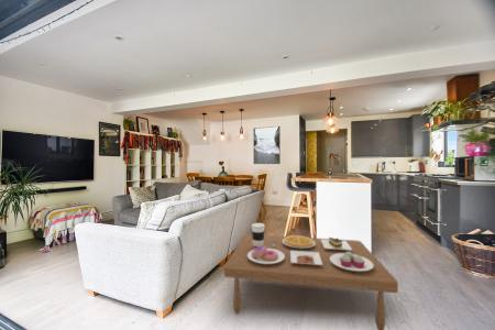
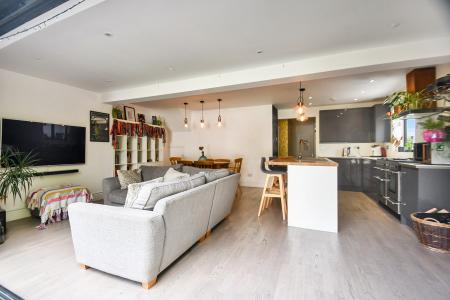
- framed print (266, 145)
- coffee table (301, 262)
